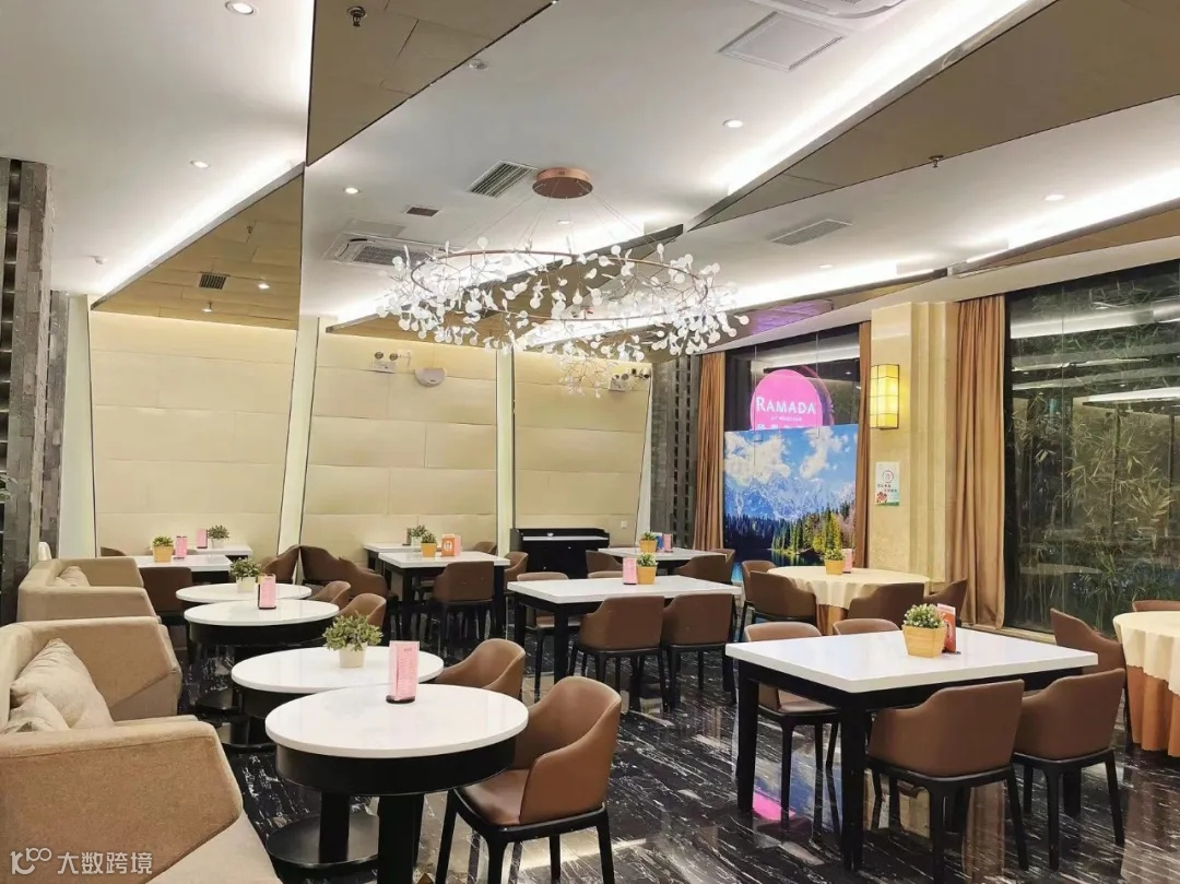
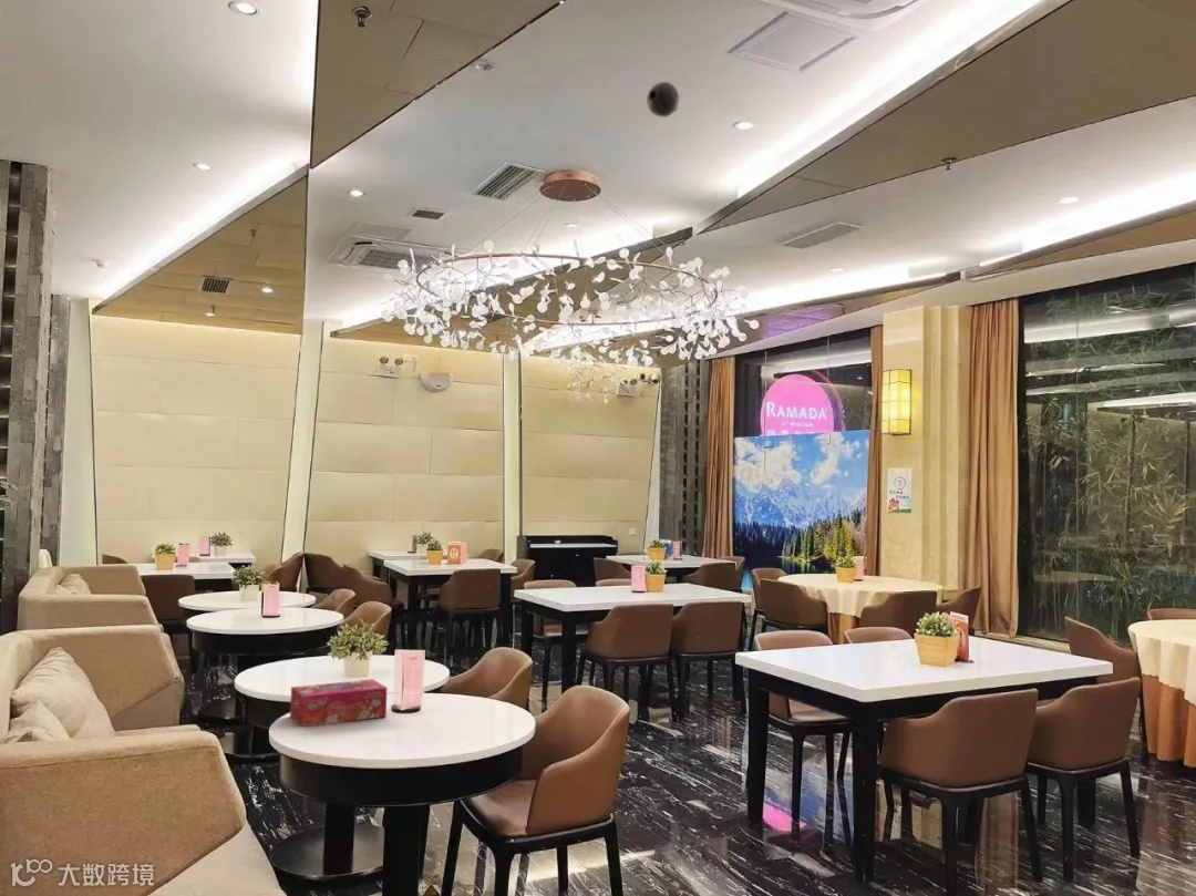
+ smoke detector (663, 100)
+ tissue box (339, 701)
